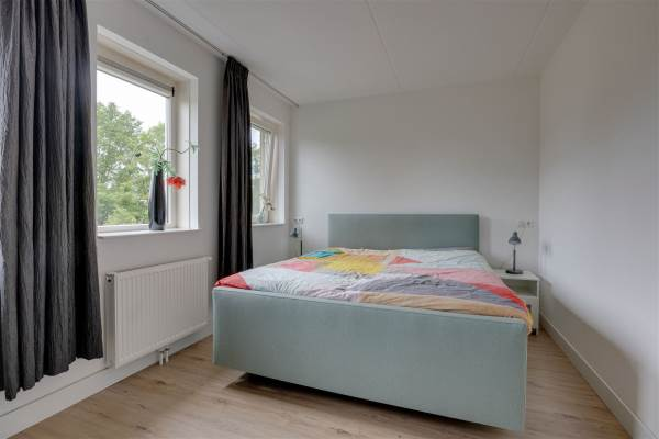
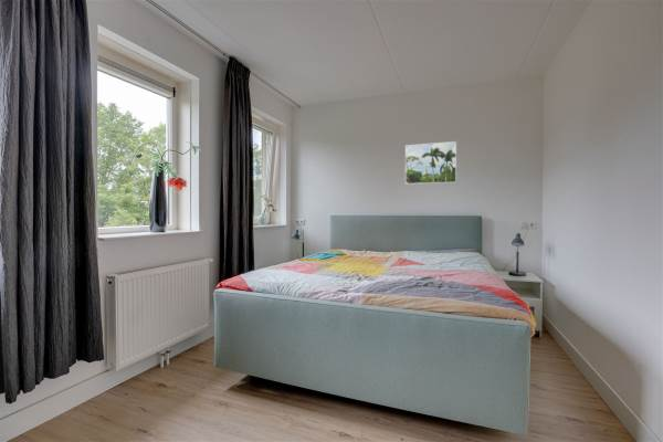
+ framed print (430, 162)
